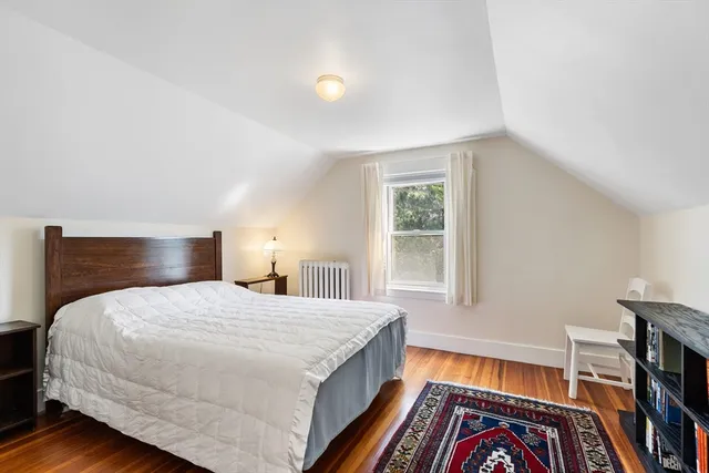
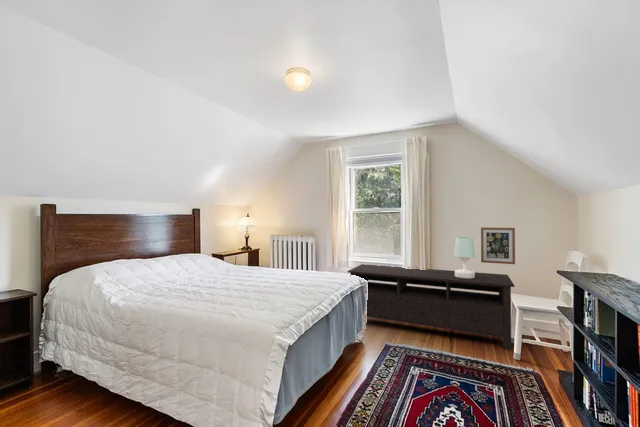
+ storage bench (424, 300)
+ table lamp (464, 256)
+ wall art (497, 245)
